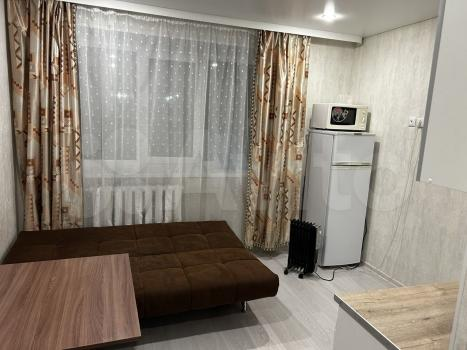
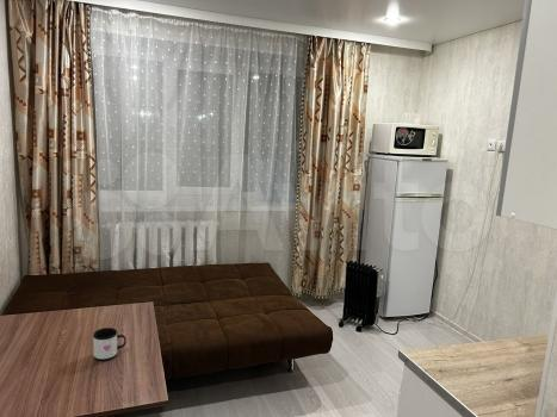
+ mug (110, 343)
